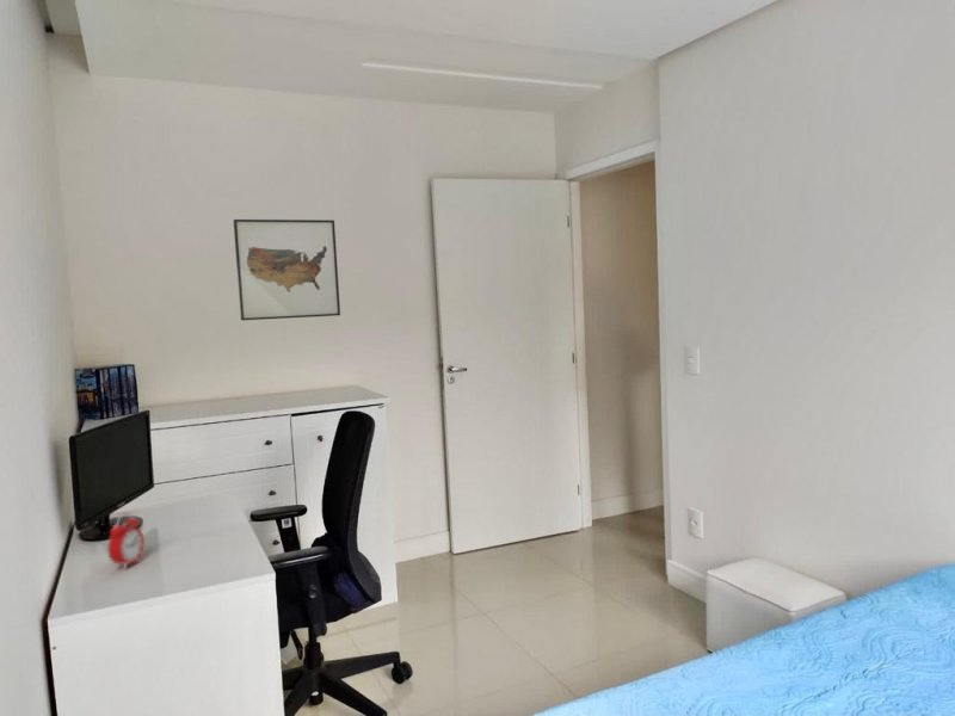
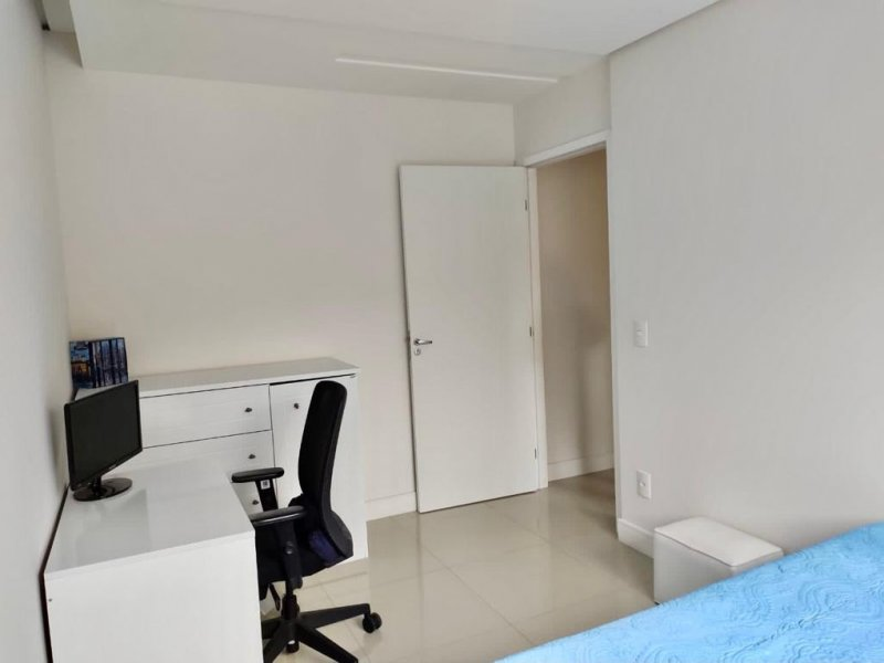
- alarm clock (125, 538)
- wall art (288, 268)
